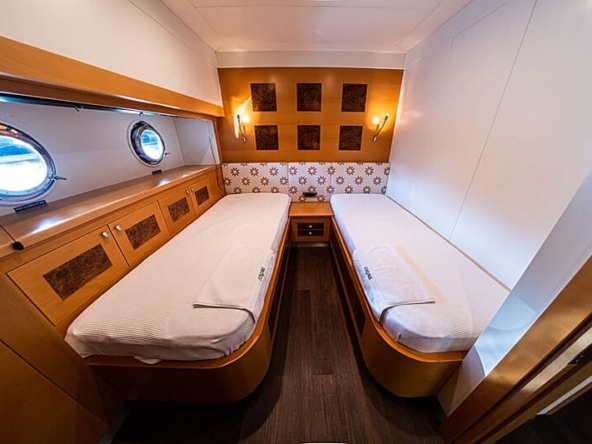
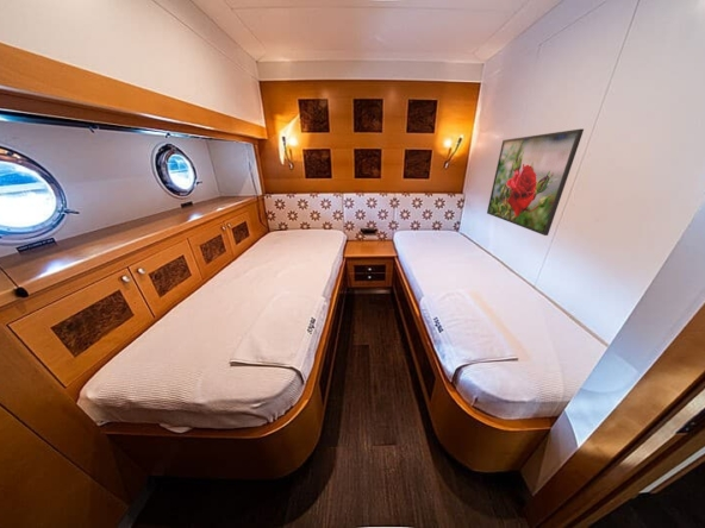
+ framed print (522, 182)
